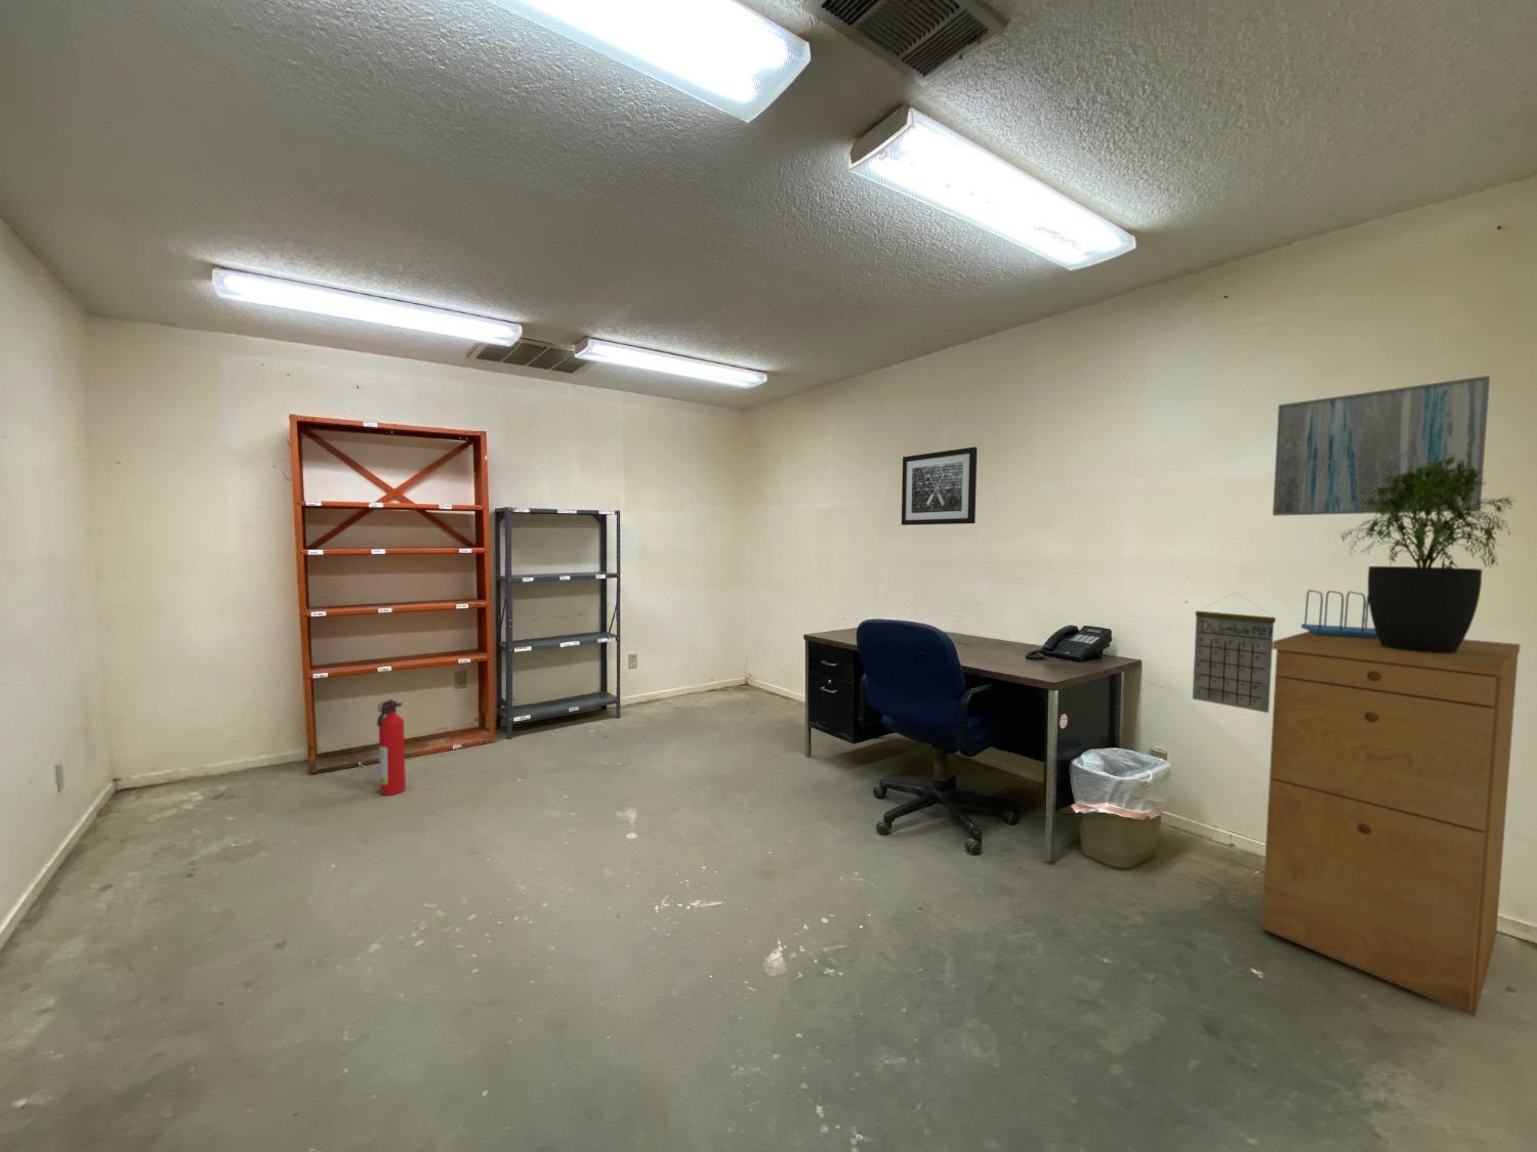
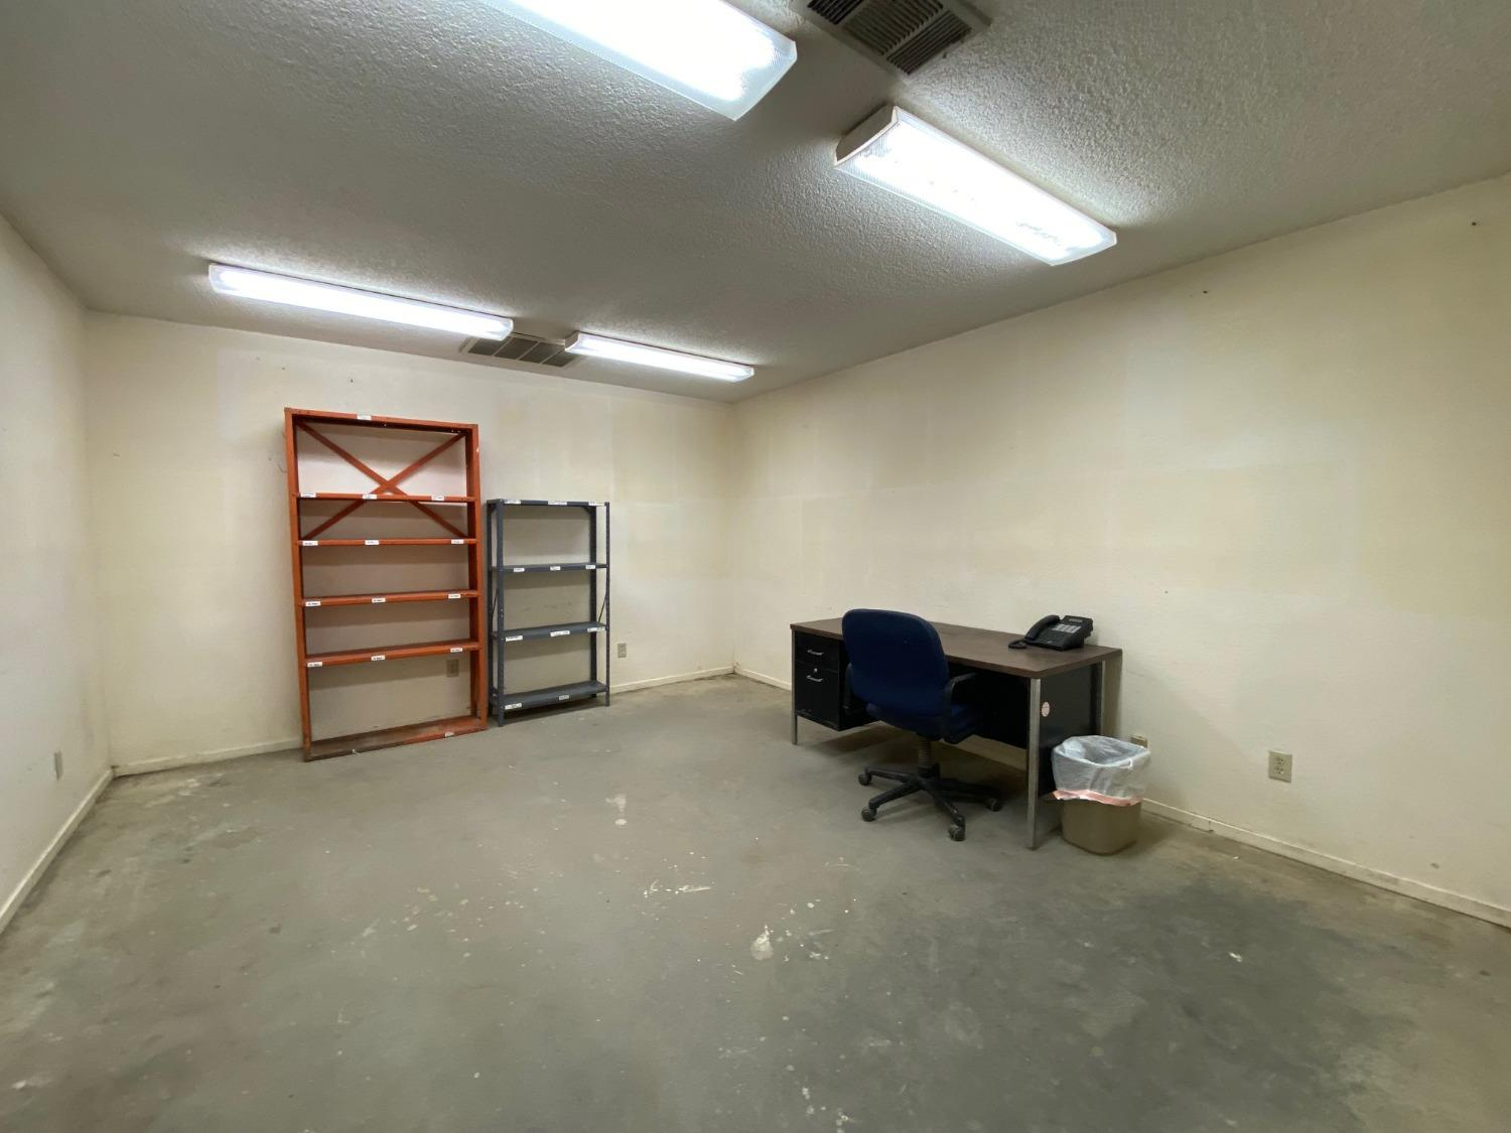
- wall art (937, 489)
- potted plant (1422, 551)
- calendar (1232, 650)
- file sorter (1347, 612)
- wall art (1370, 453)
- filing cabinet (1386, 790)
- fire extinguisher (391, 745)
